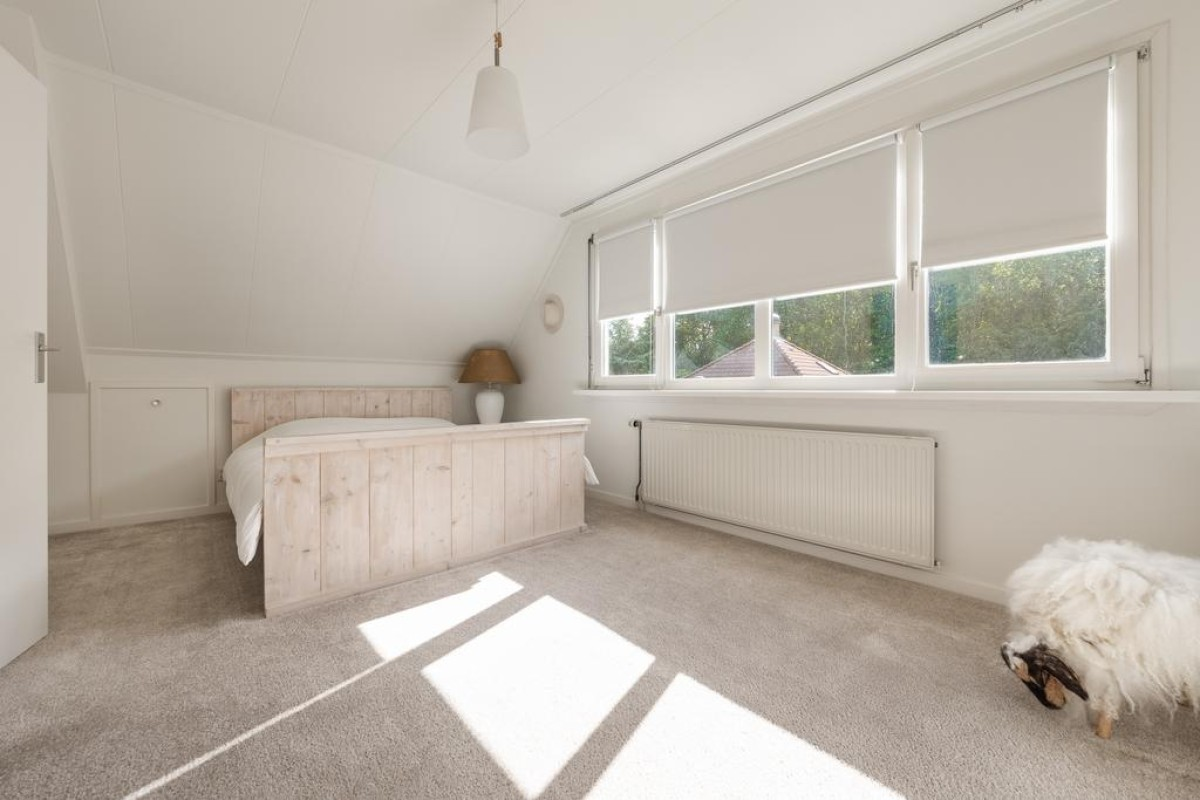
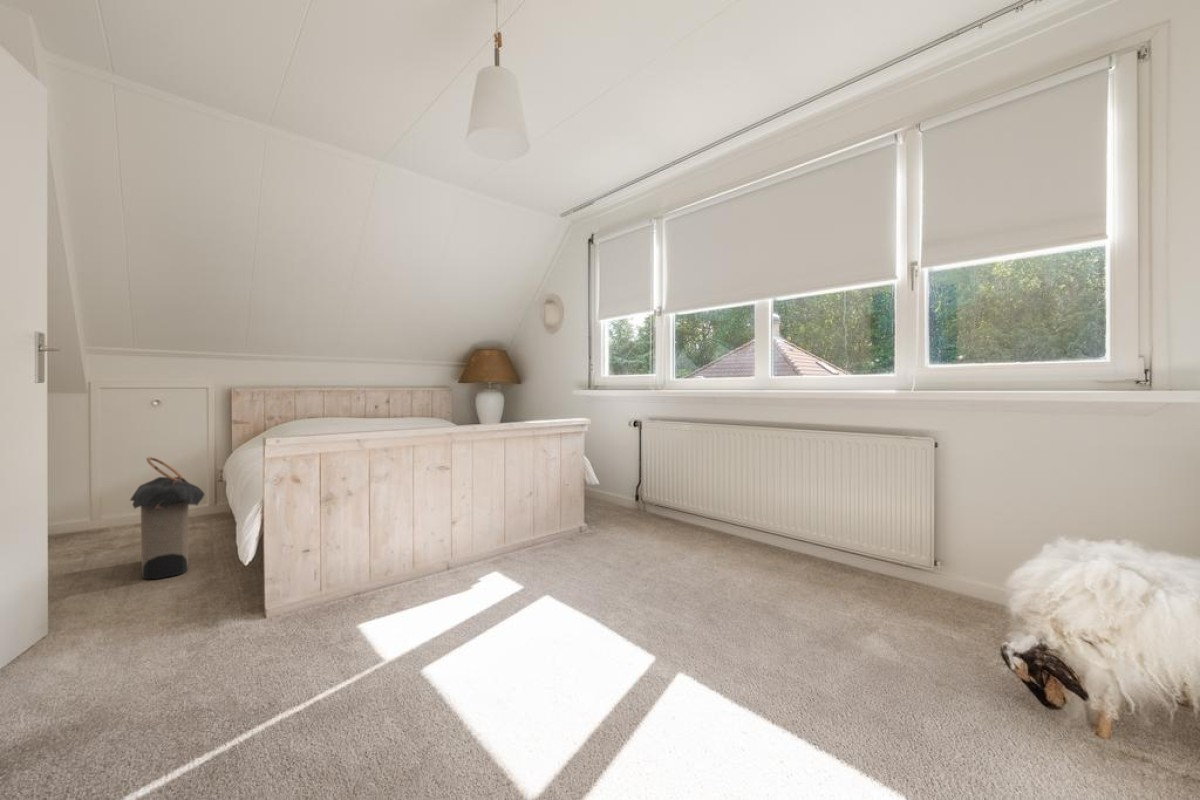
+ laundry hamper (168, 512)
